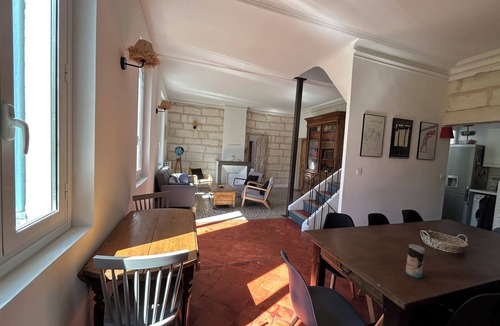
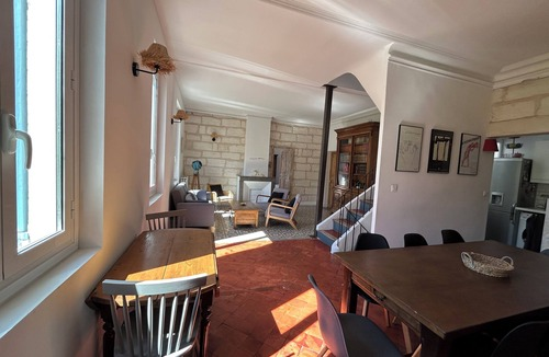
- cup (415, 260)
